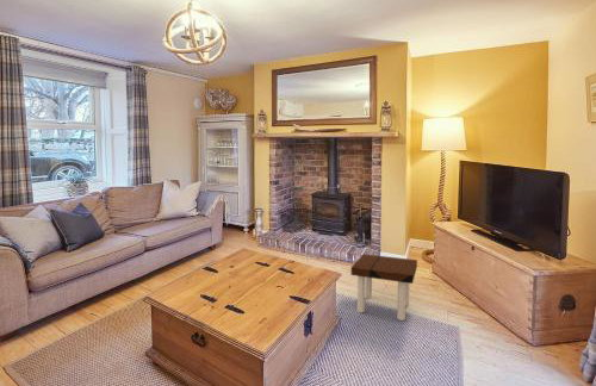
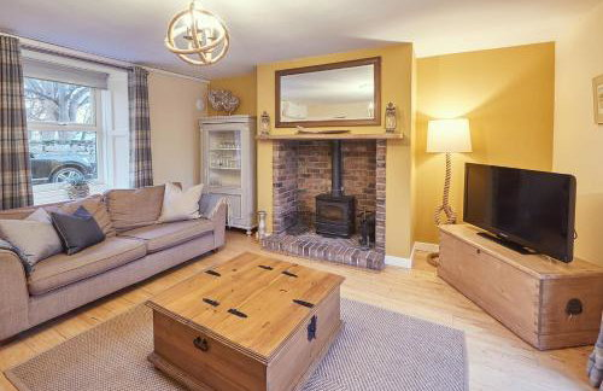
- side table (384, 279)
